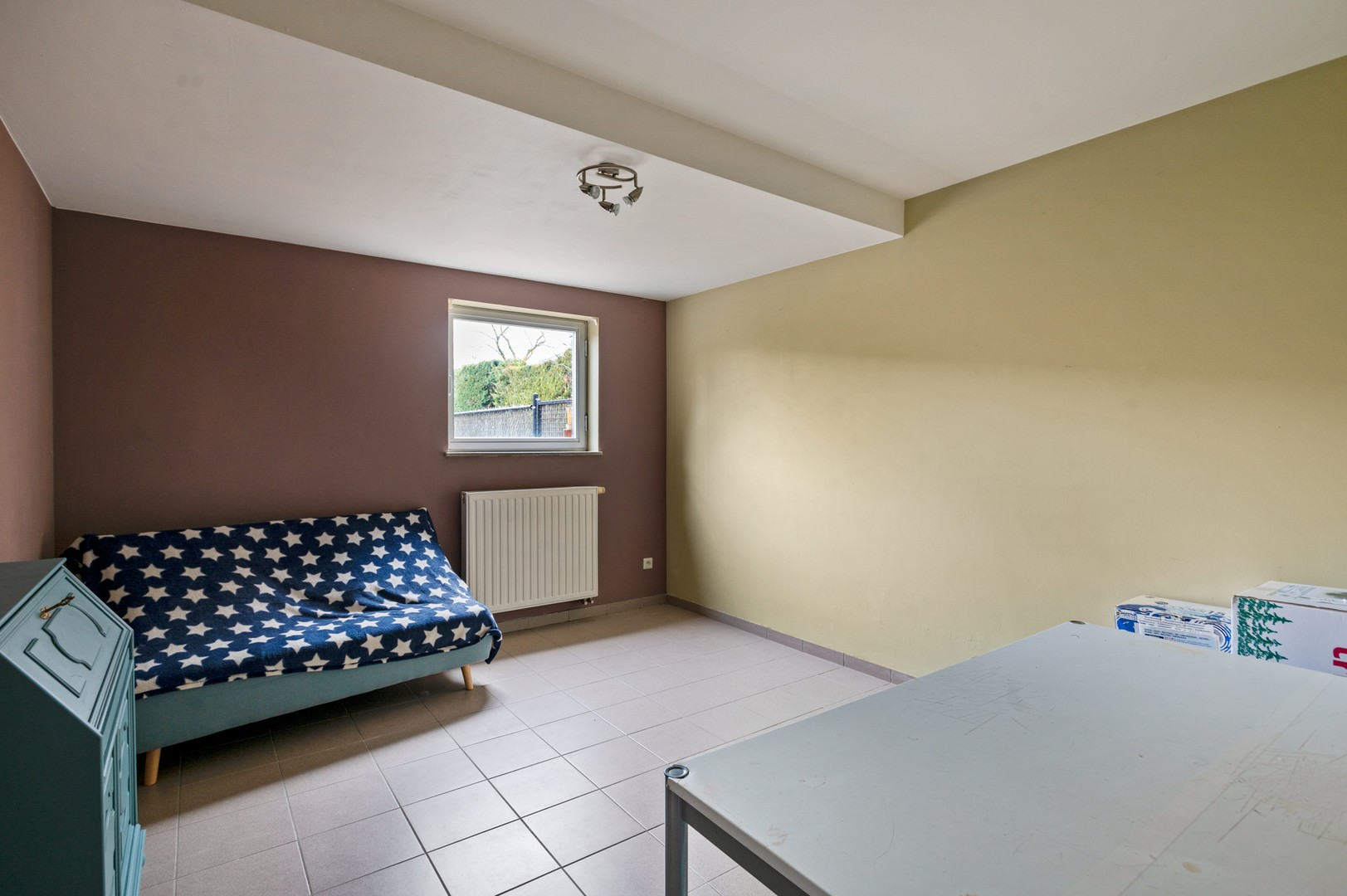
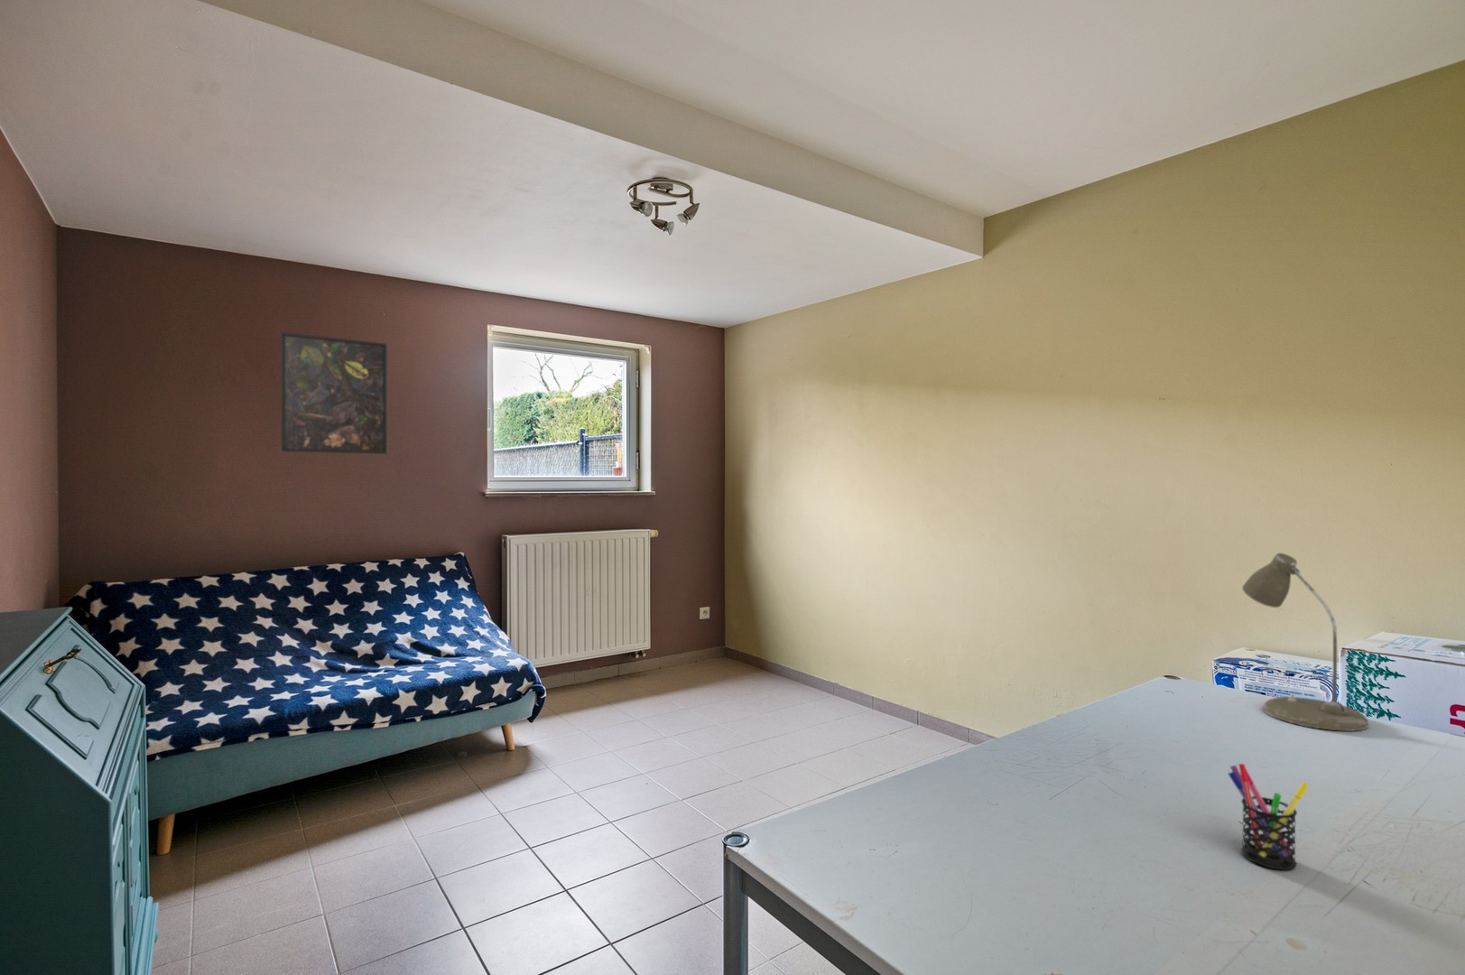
+ desk lamp (1332, 633)
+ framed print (336, 395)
+ pen holder (1266, 814)
